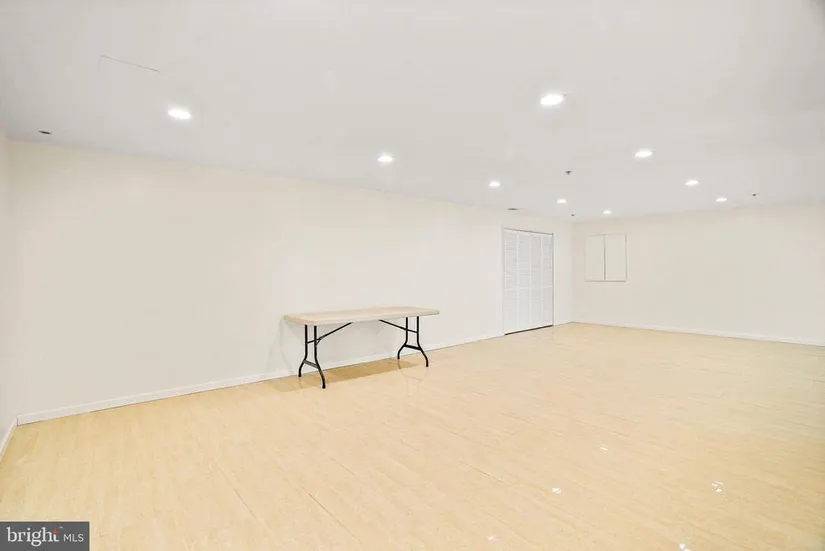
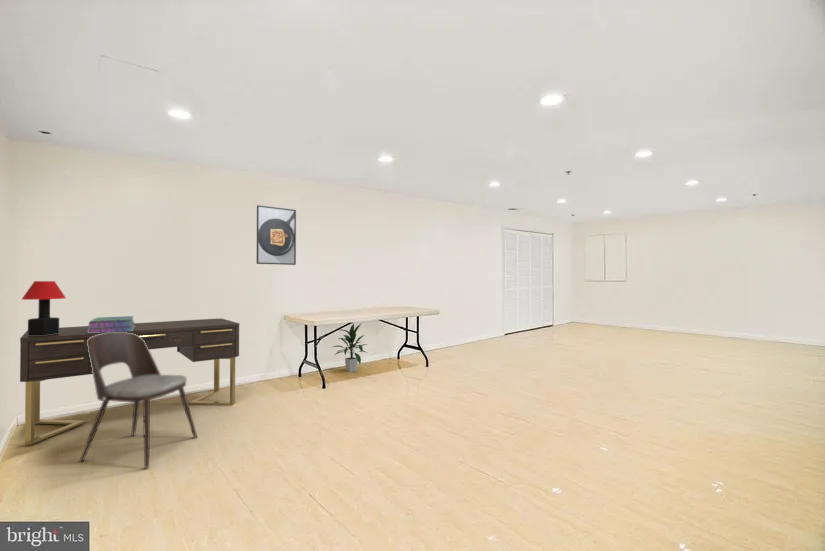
+ dining chair (138, 391)
+ desk (148, 348)
+ table lamp (44, 307)
+ indoor plant (351, 347)
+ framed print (276, 236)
+ stack of books (112, 323)
